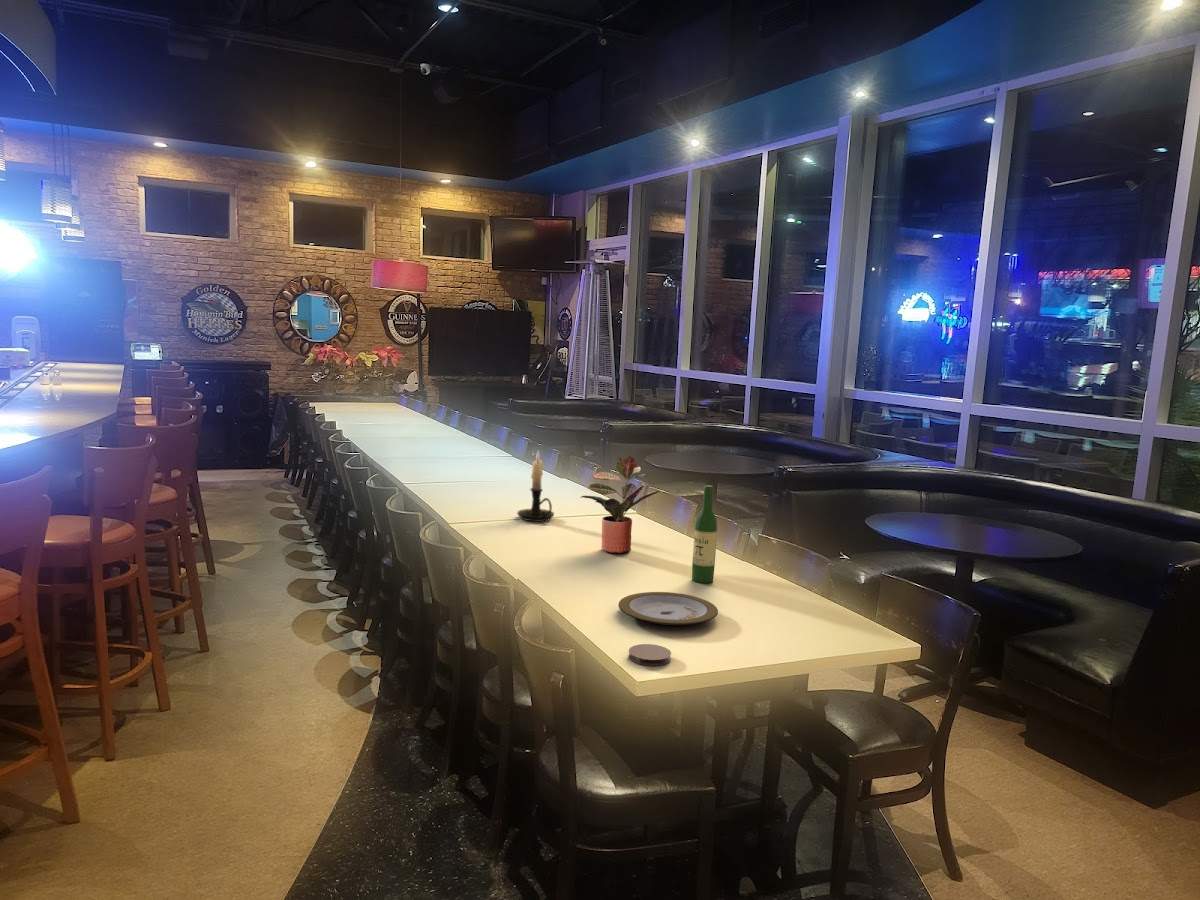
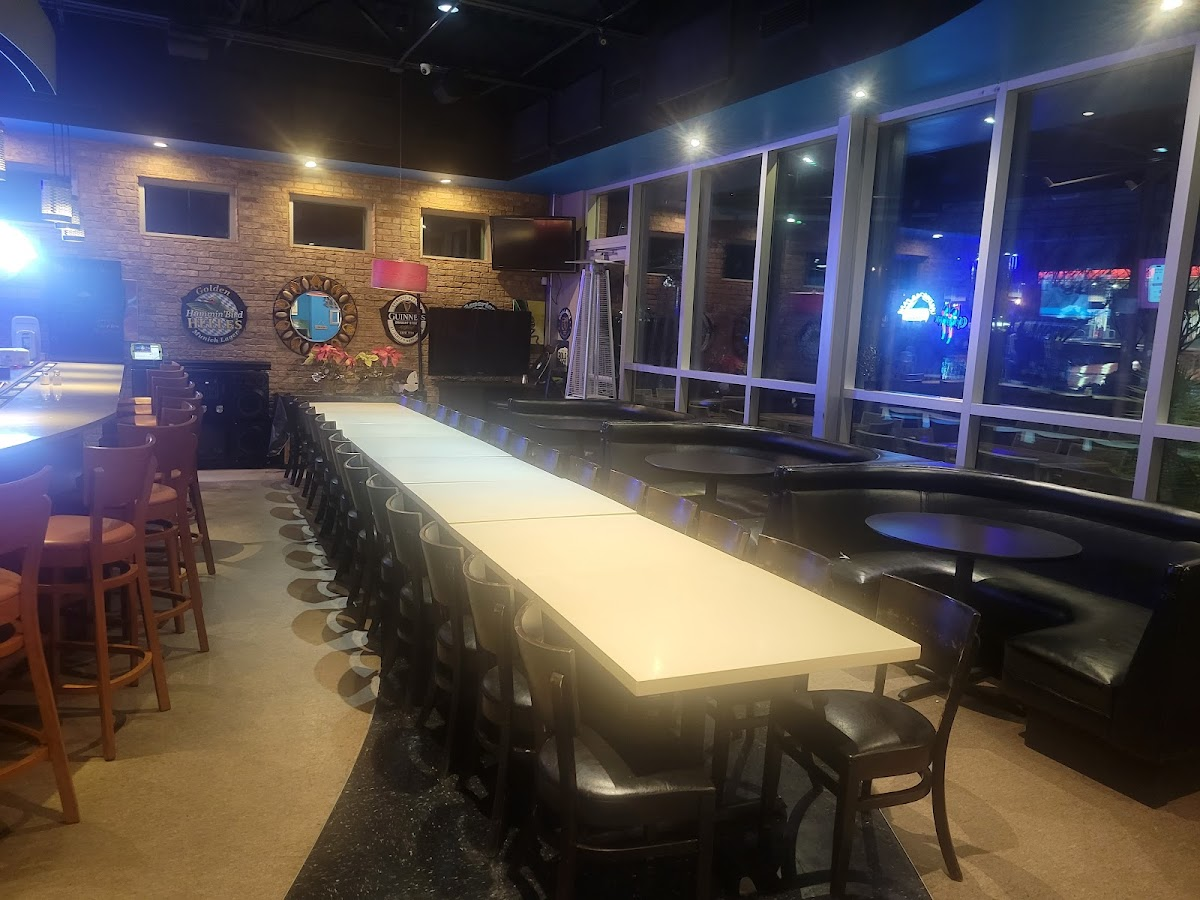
- wine bottle (705, 533)
- coaster (649, 654)
- candle holder (539, 485)
- plate (667, 610)
- potted plant (622, 501)
